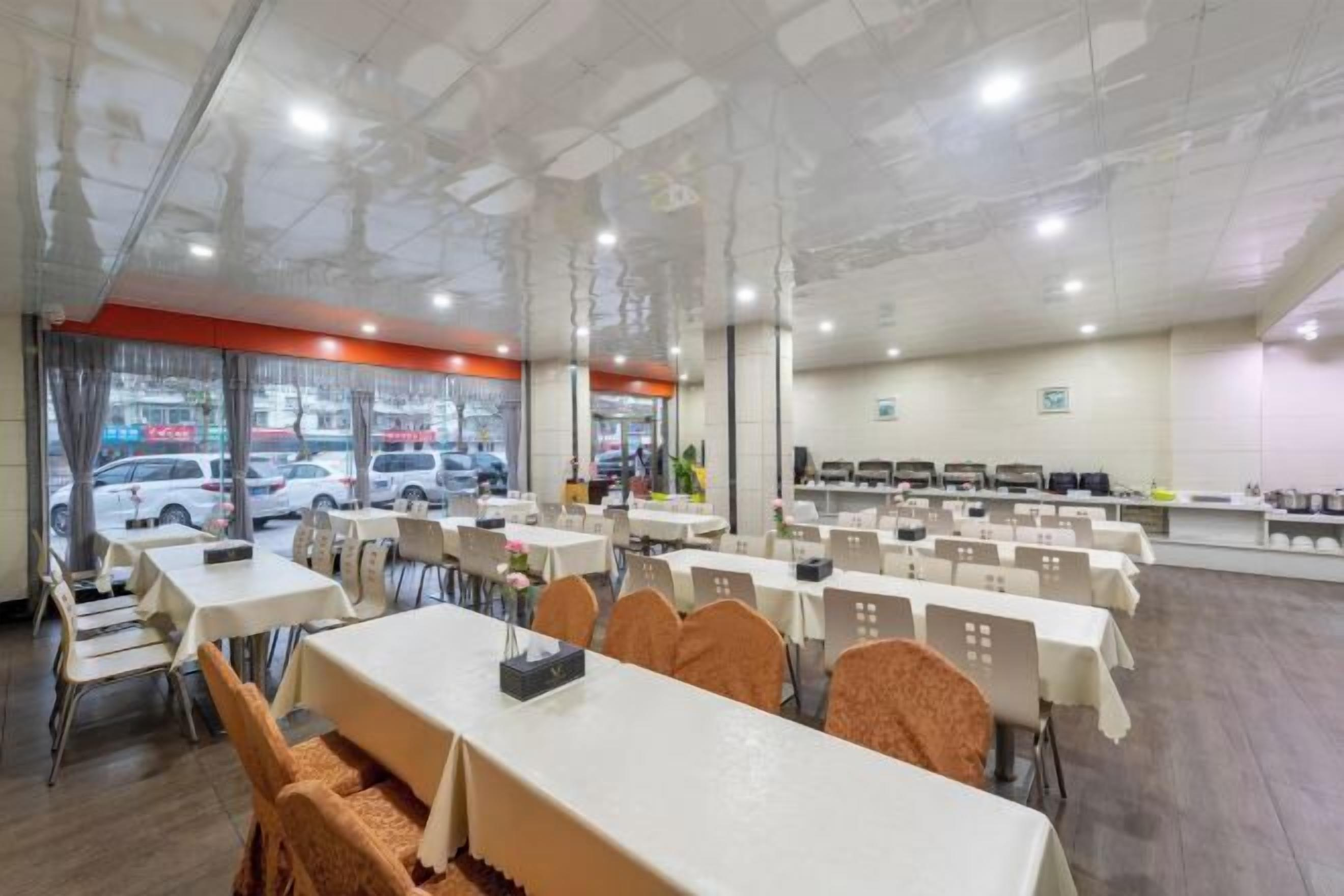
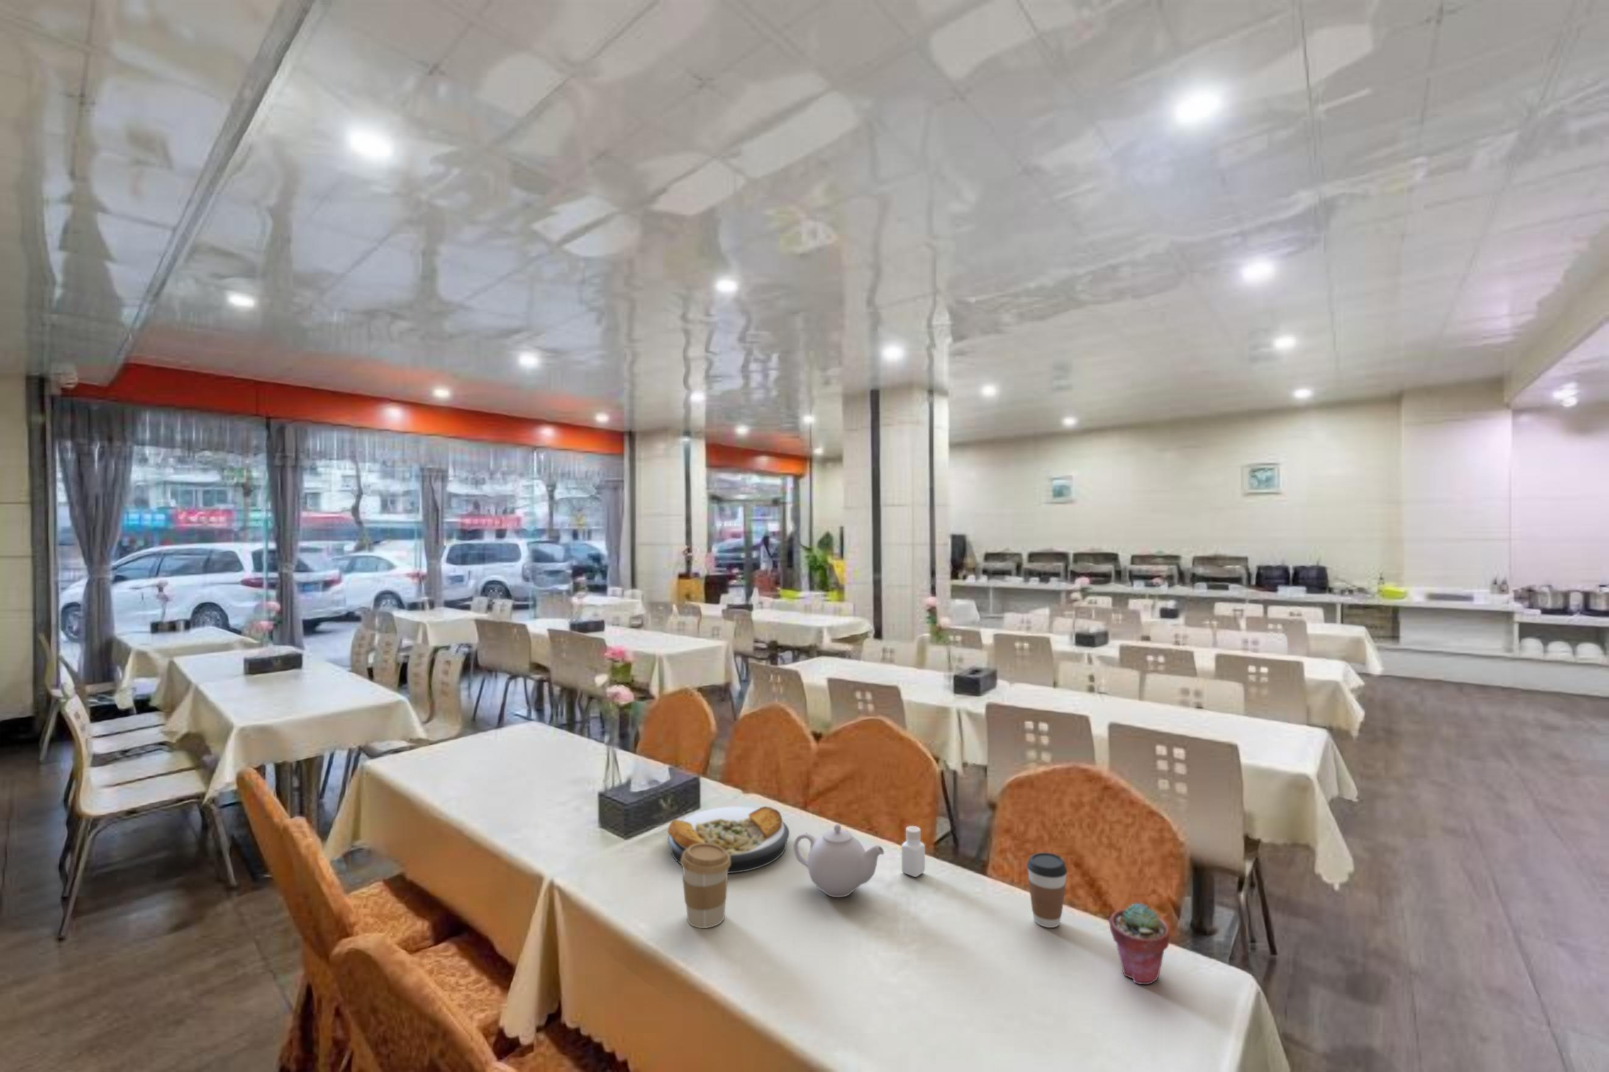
+ plate (729, 832)
+ coffee cup (706, 883)
+ potted succulent (1139, 937)
+ teapot (837, 857)
+ coffee cup (1046, 890)
+ pepper shaker (913, 851)
